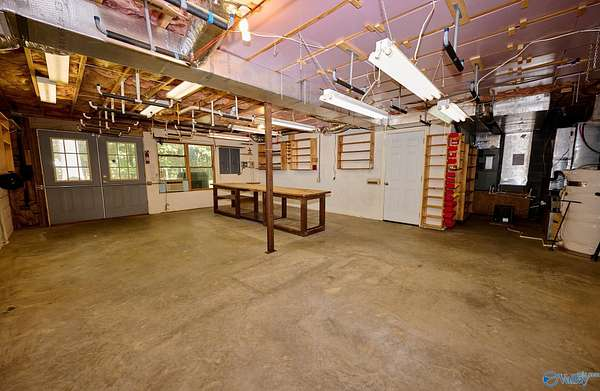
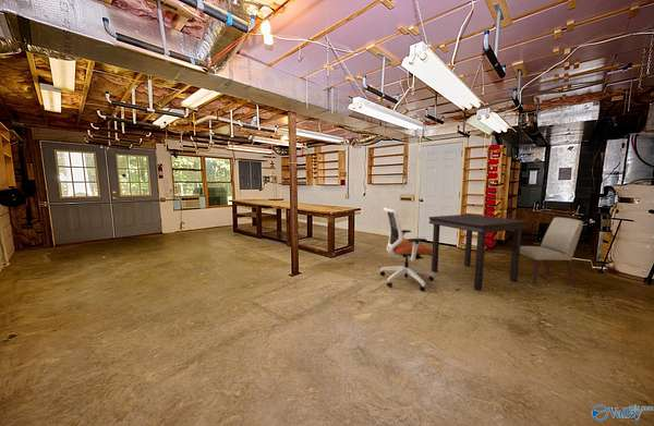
+ chair (545, 248)
+ dining table (471, 246)
+ office chair (409, 244)
